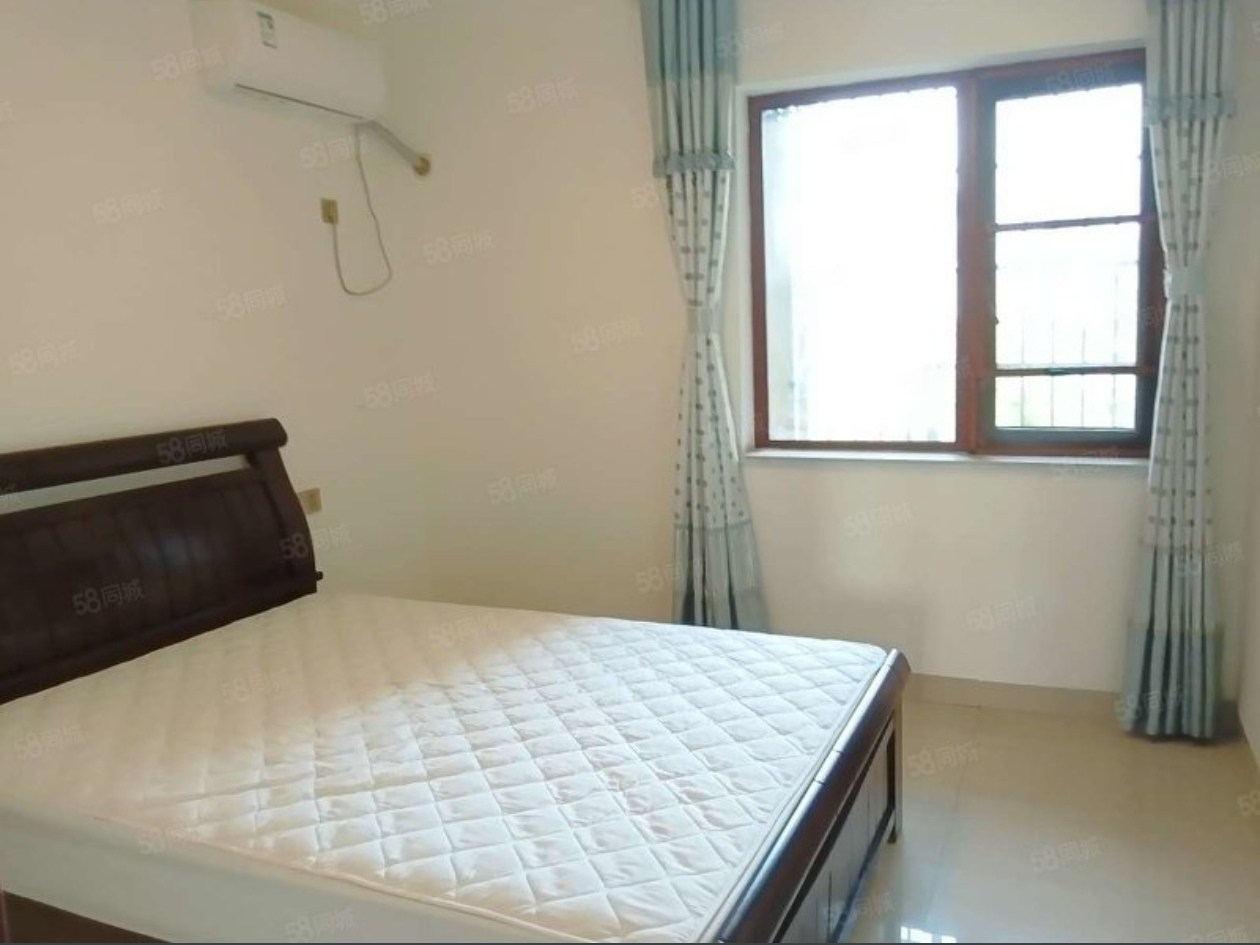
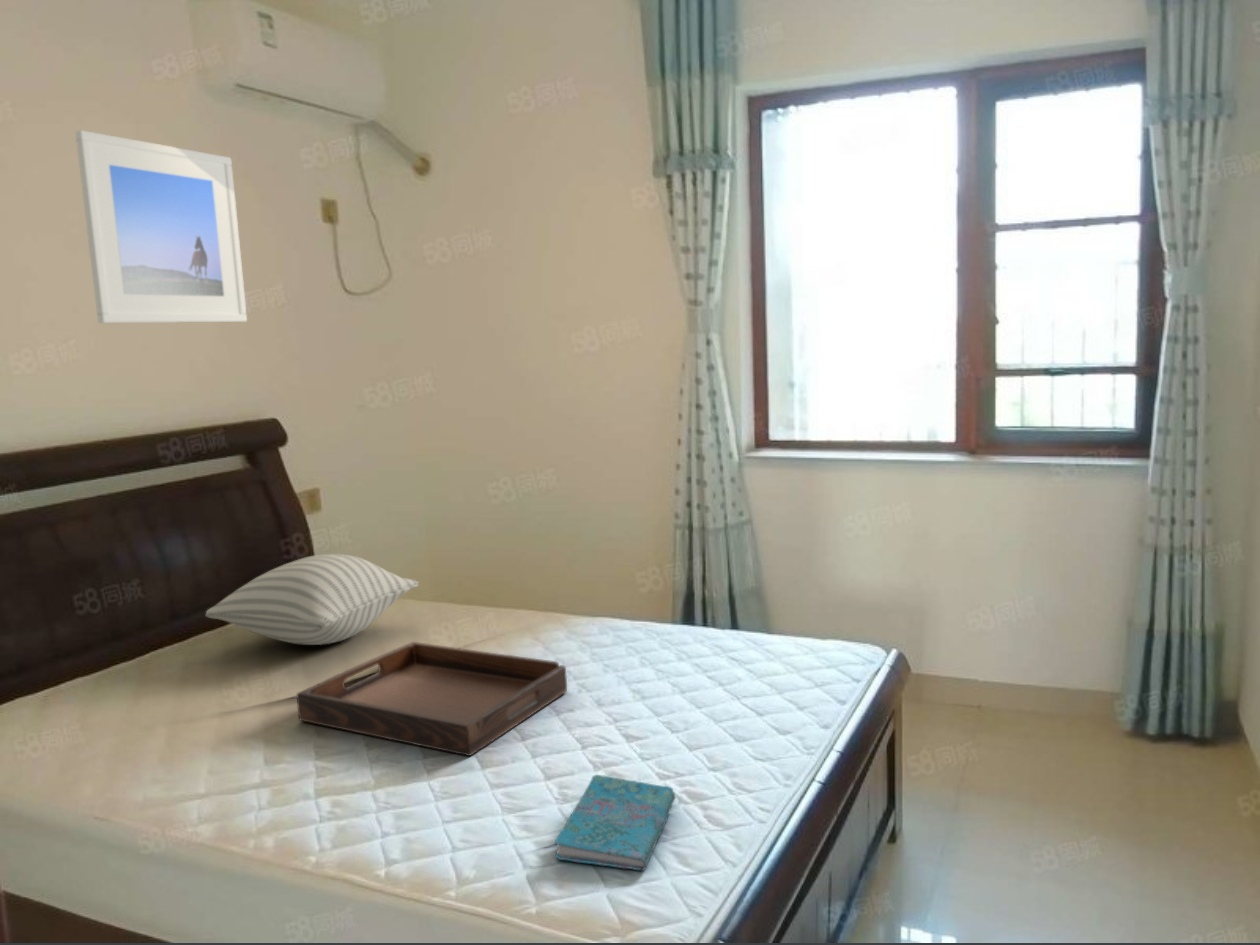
+ cover (618, 819)
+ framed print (169, 234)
+ serving tray (437, 691)
+ pillow (315, 598)
